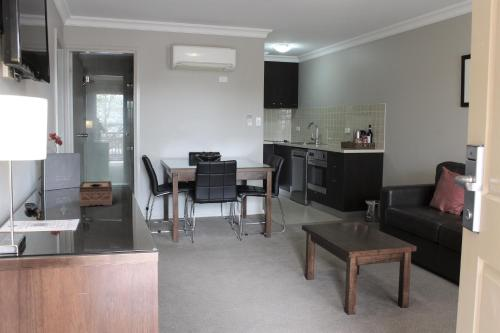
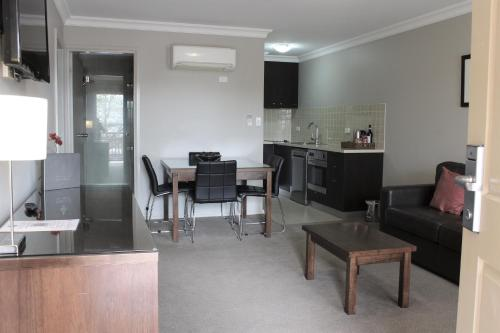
- tissue box (96, 193)
